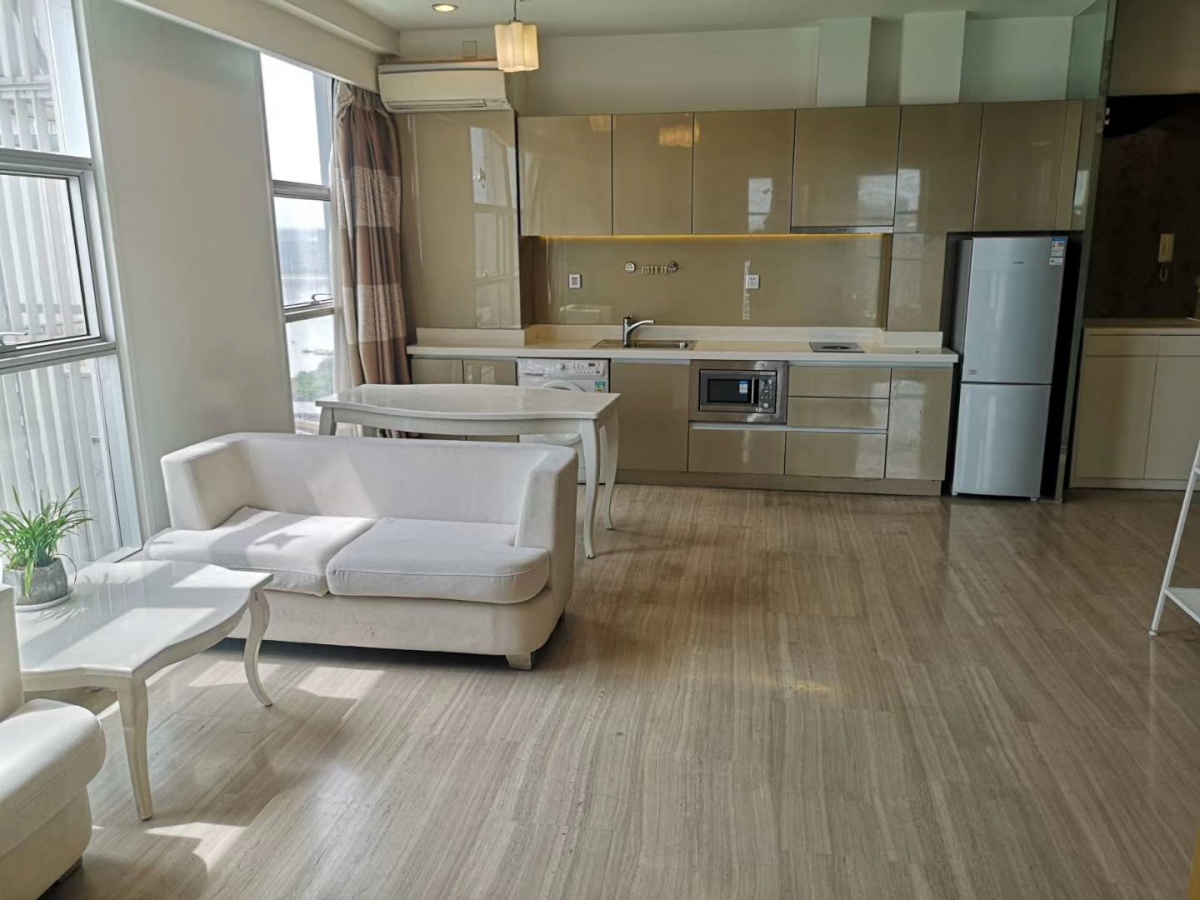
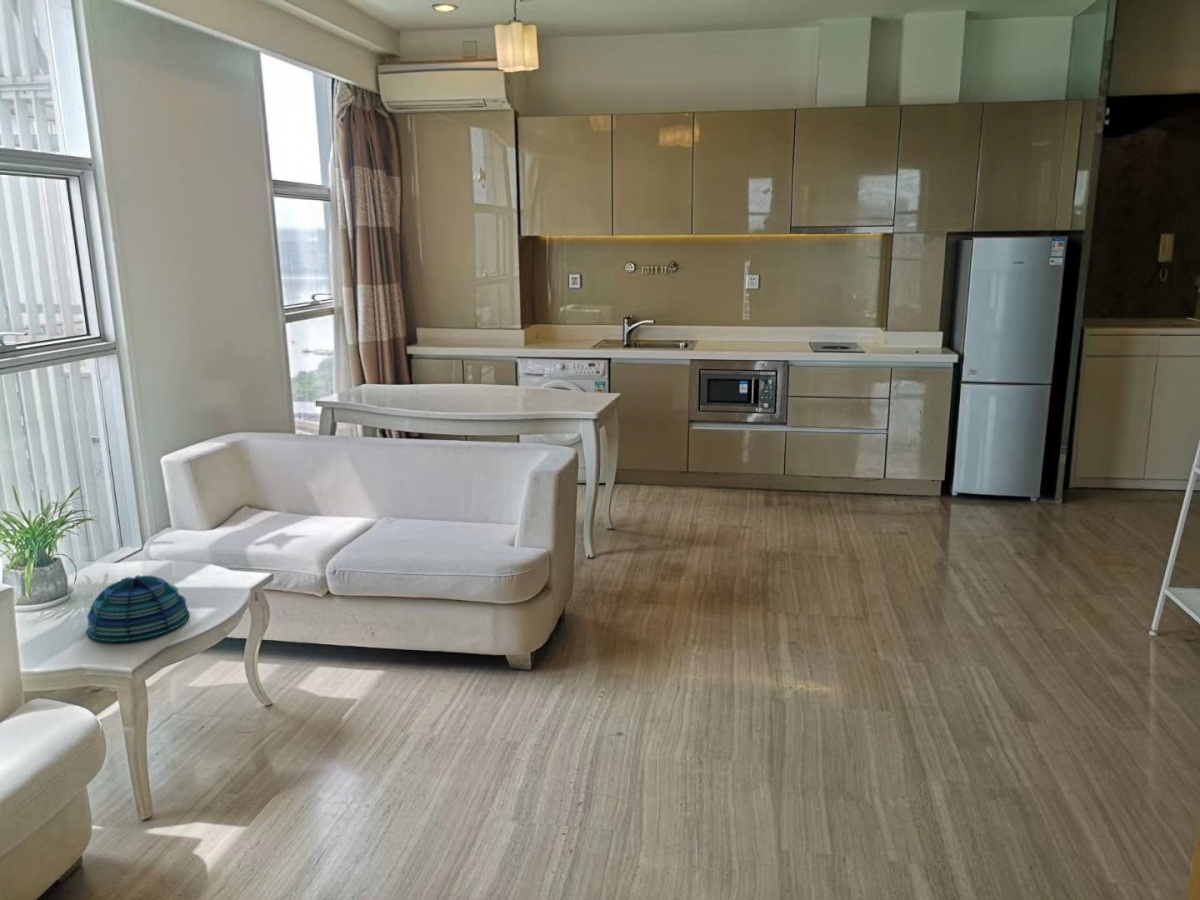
+ decorative bowl (136, 600)
